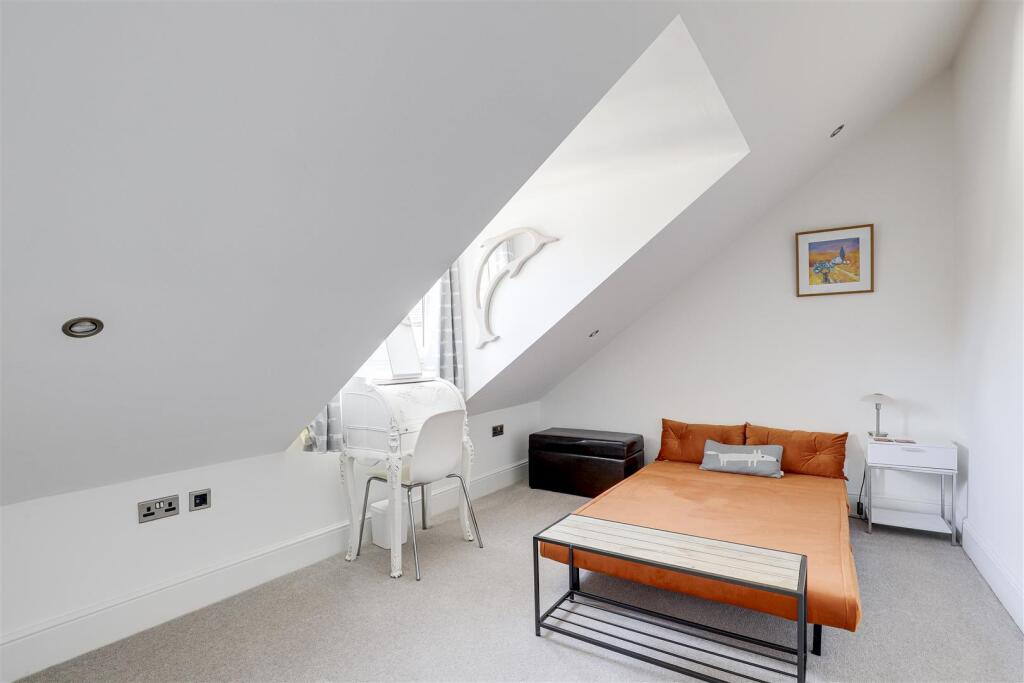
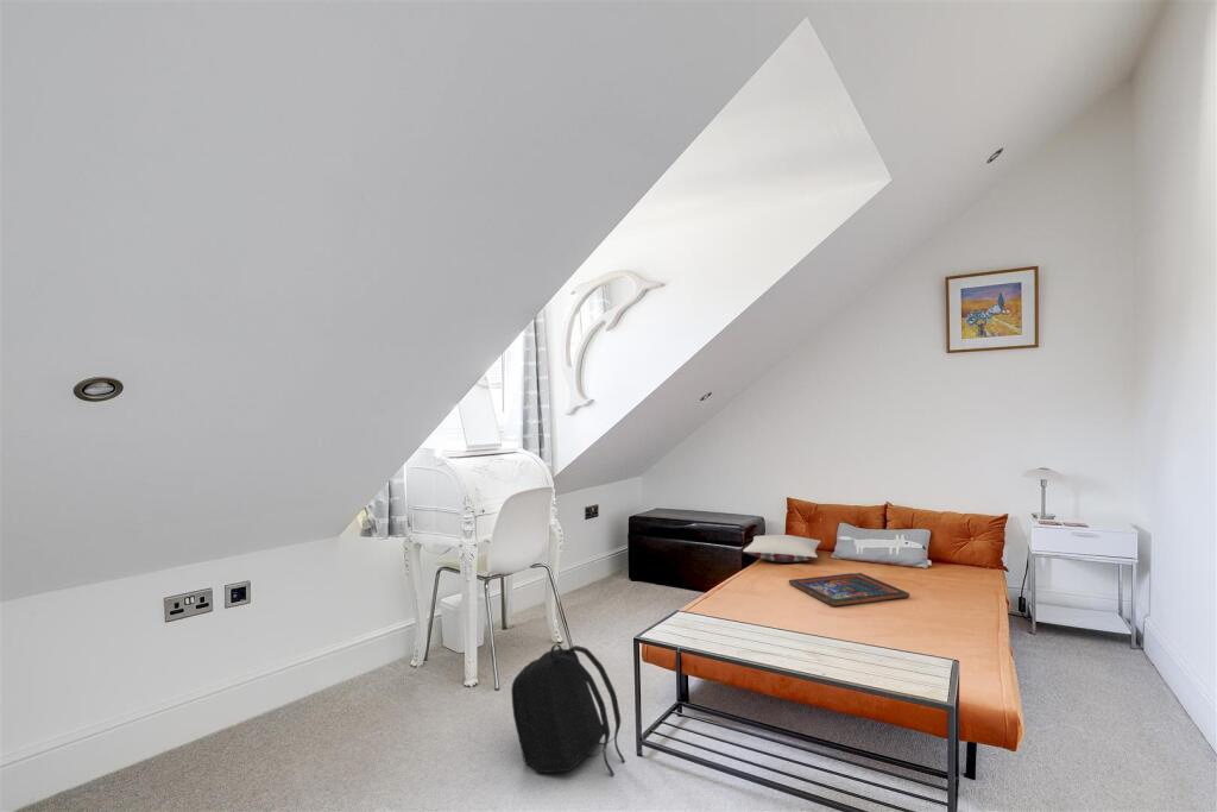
+ religious icon (846, 587)
+ pillow (783, 546)
+ backpack (568, 700)
